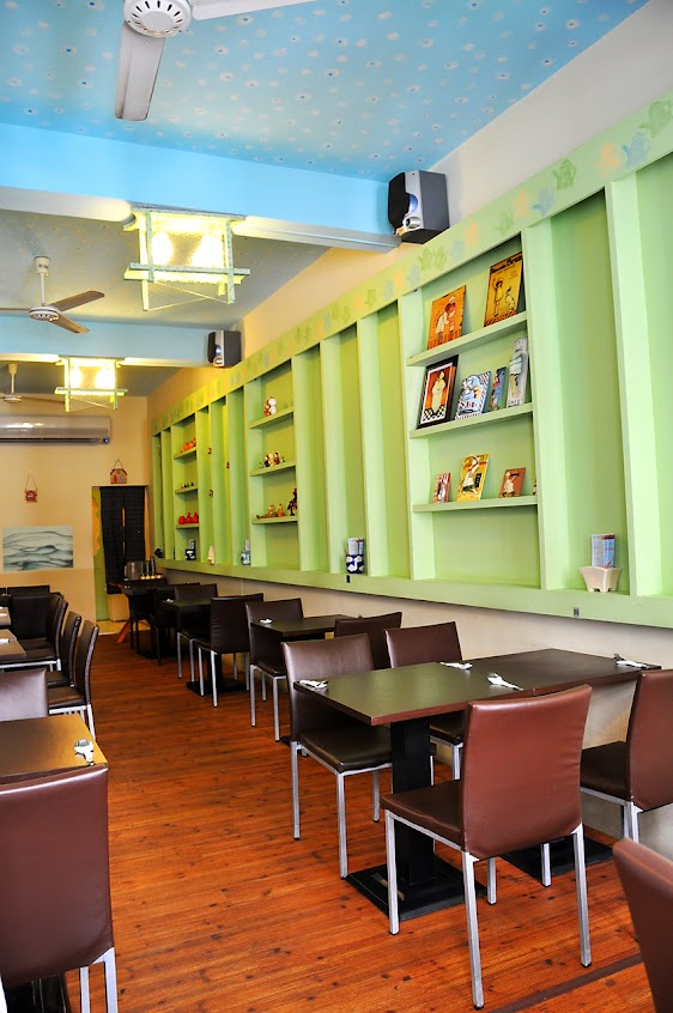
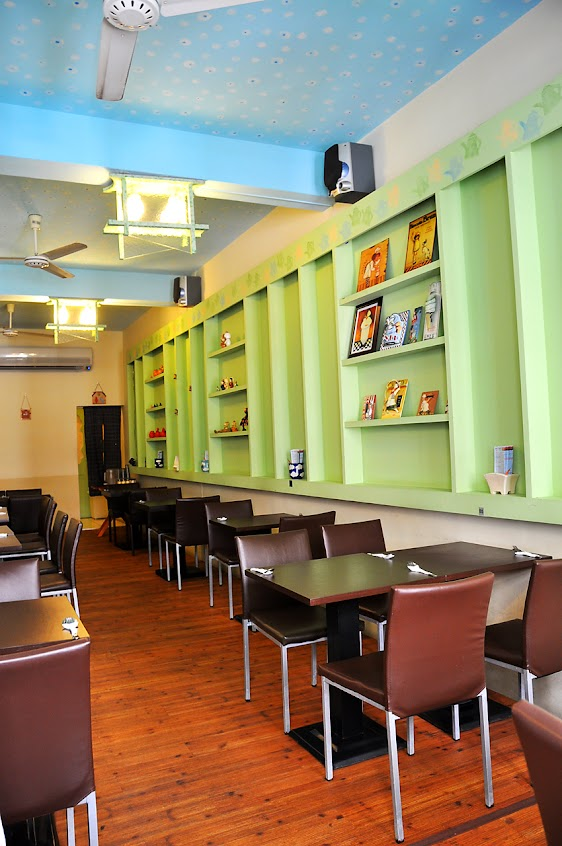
- wall art (38, 547)
